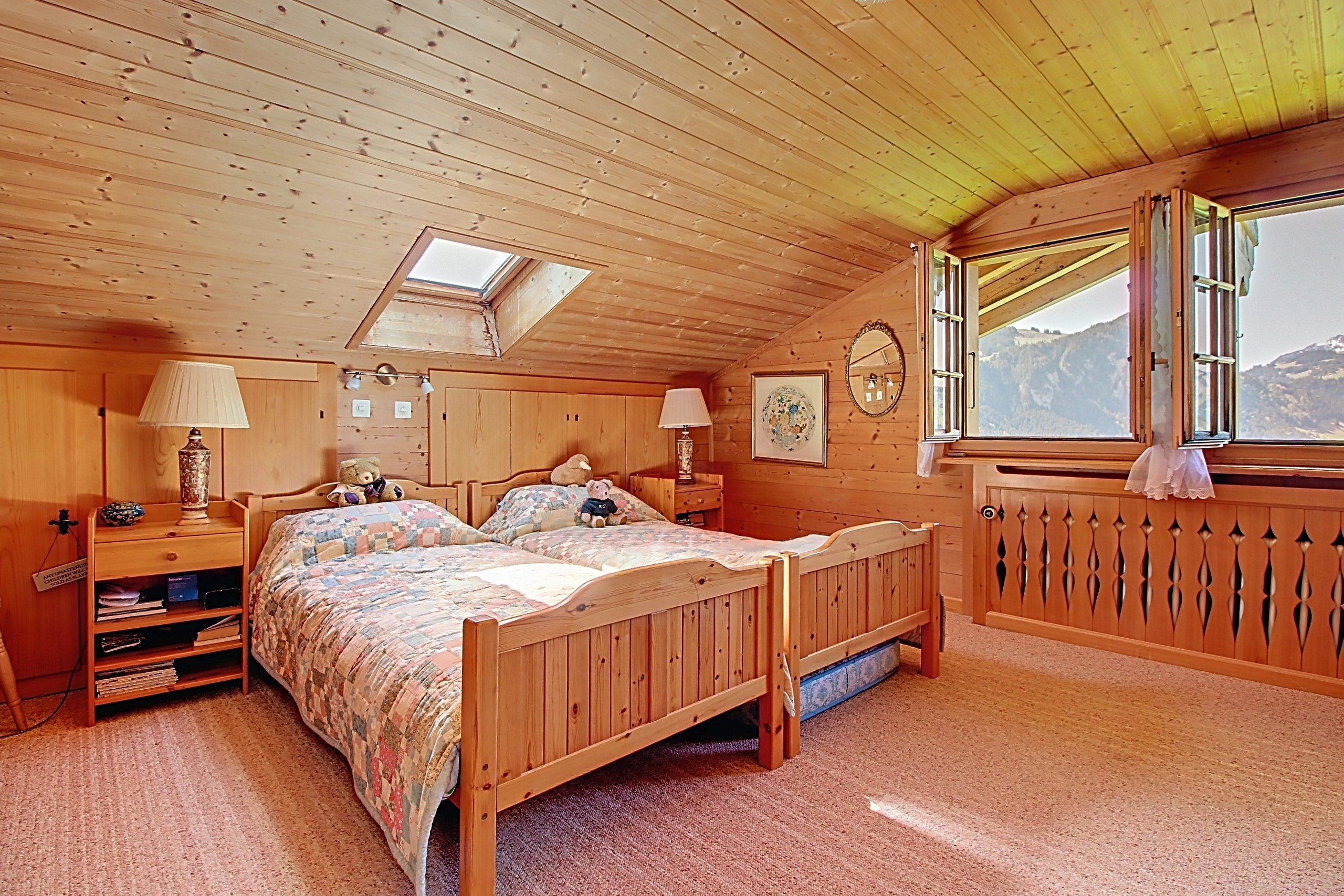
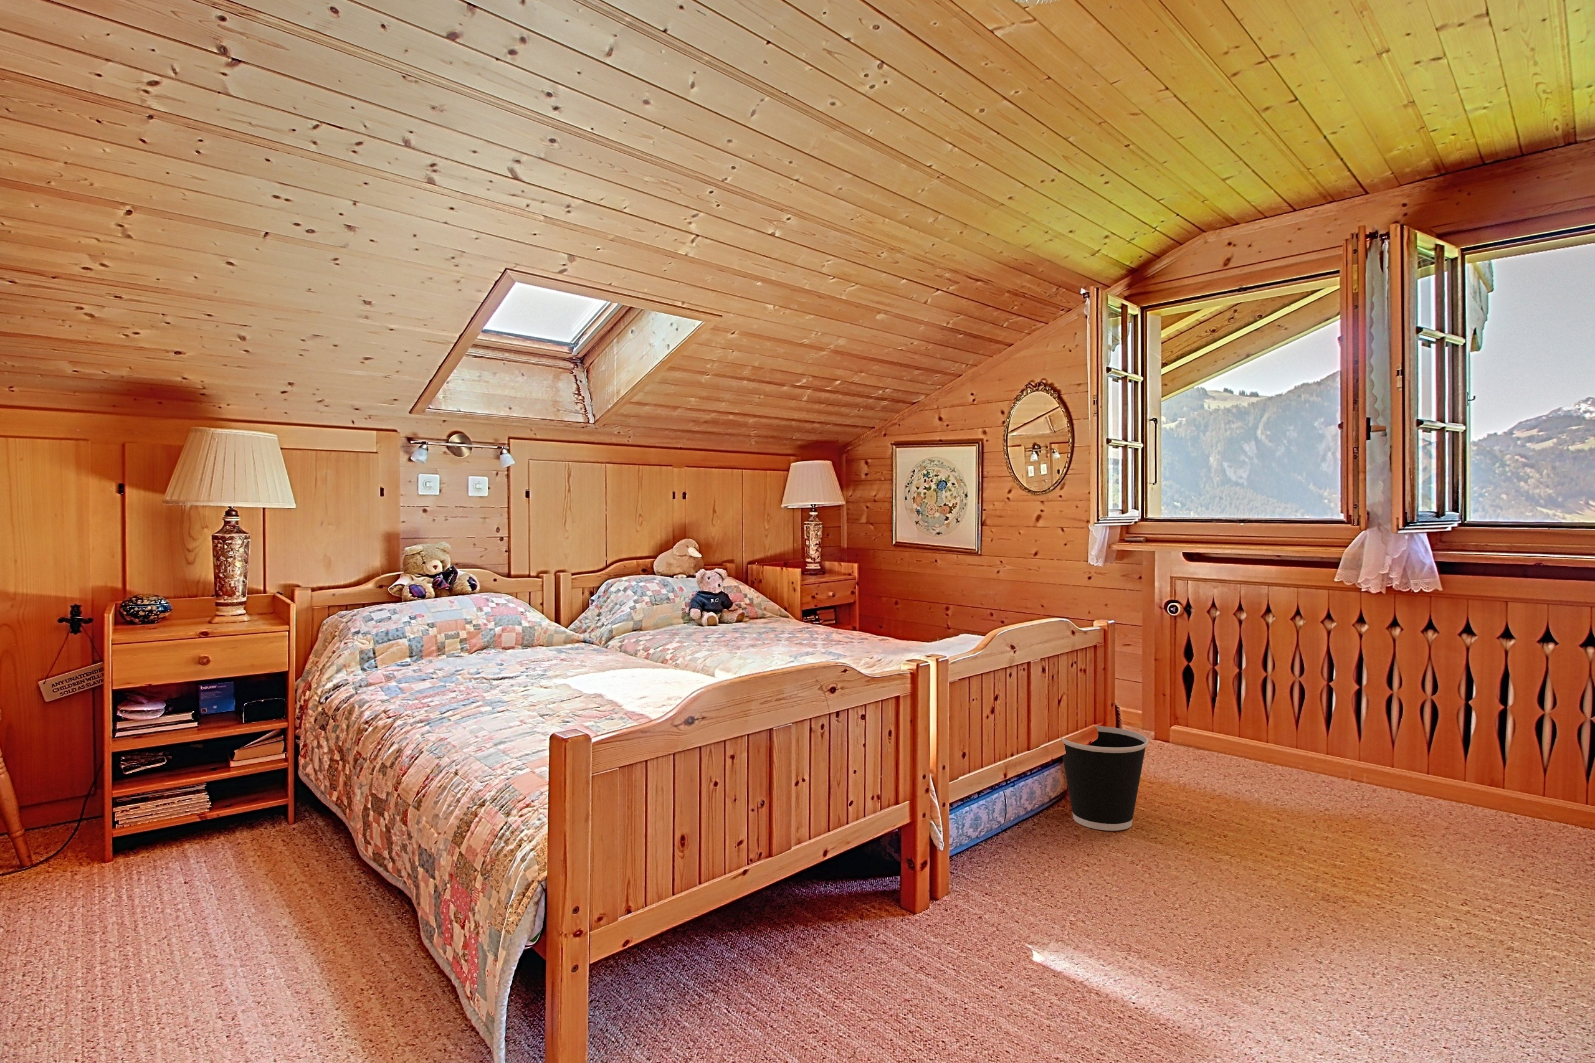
+ wastebasket (1101, 778)
